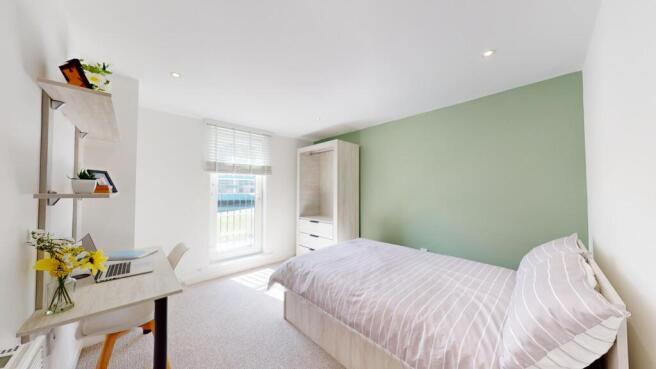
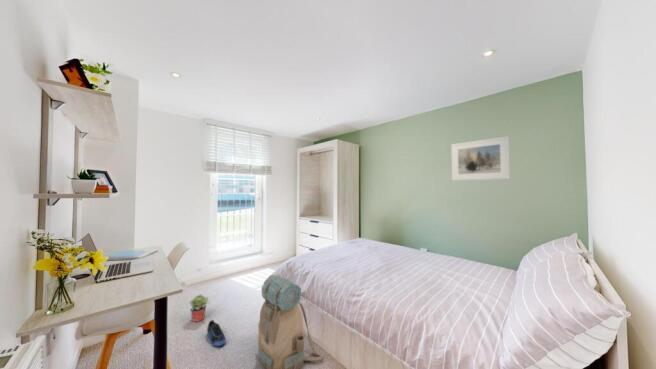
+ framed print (478, 160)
+ sneaker (215, 332)
+ potted plant (199, 307)
+ backpack (286, 315)
